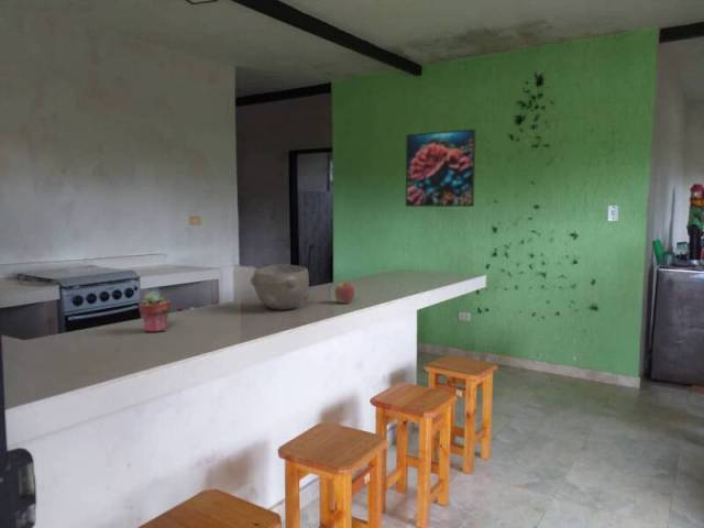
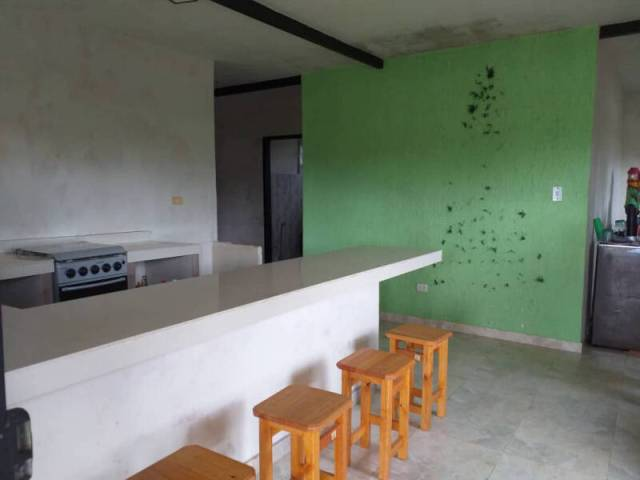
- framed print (439, 169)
- potted succulent (154, 310)
- bowl (280, 287)
- apple (344, 292)
